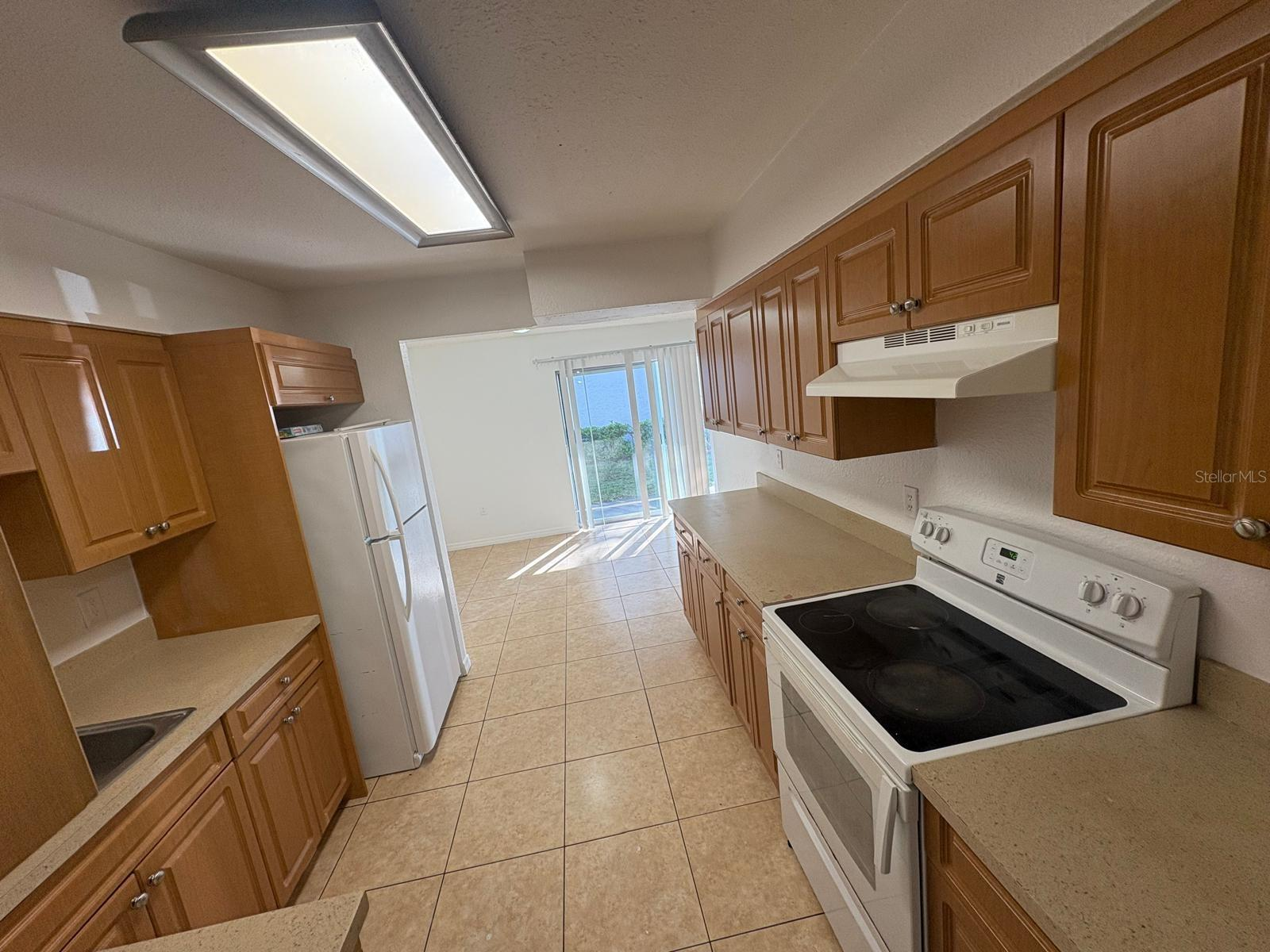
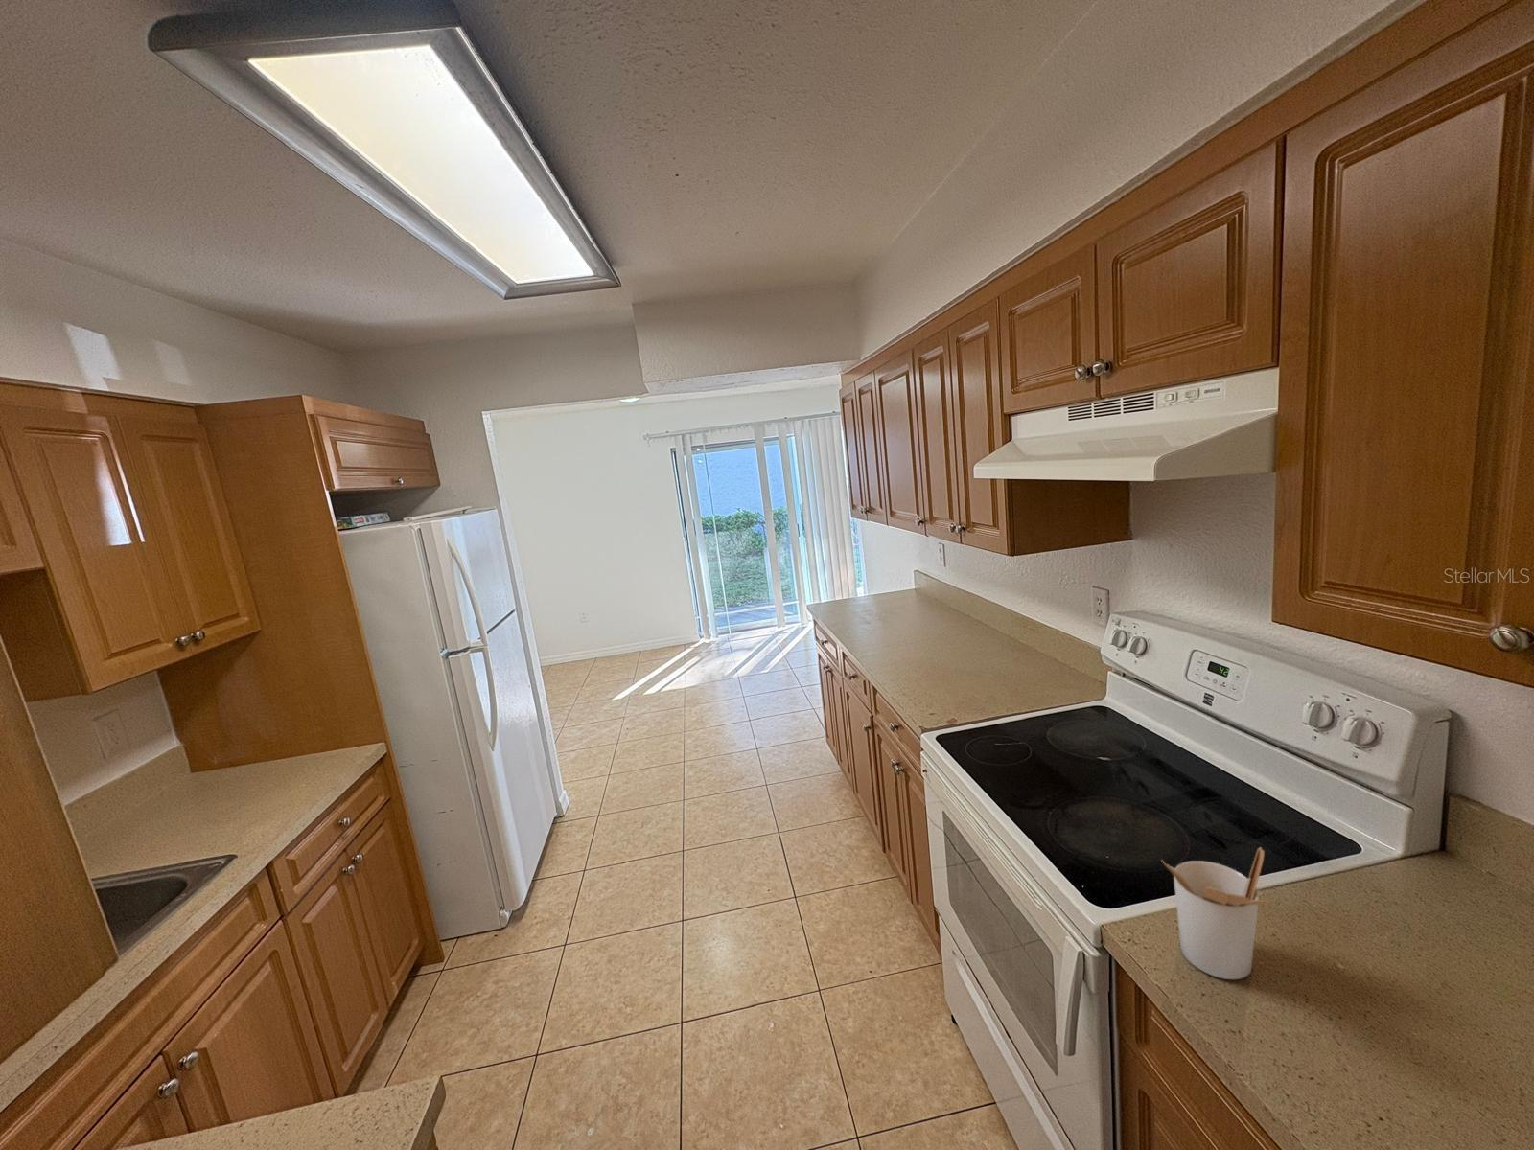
+ utensil holder (1222, 914)
